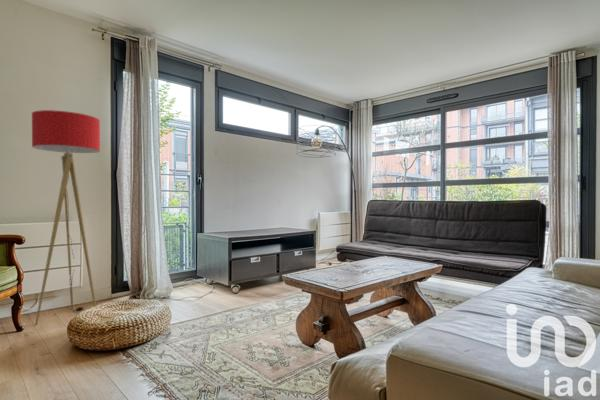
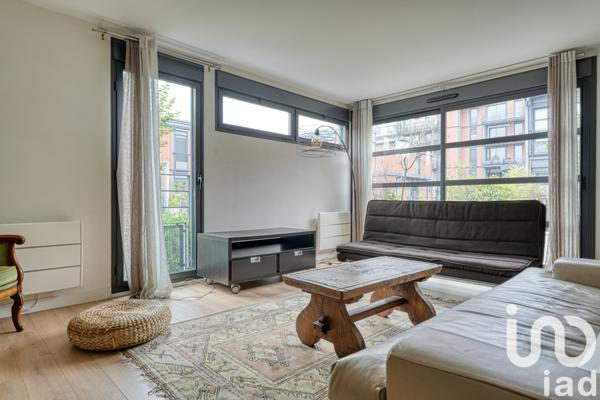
- floor lamp (68, 216)
